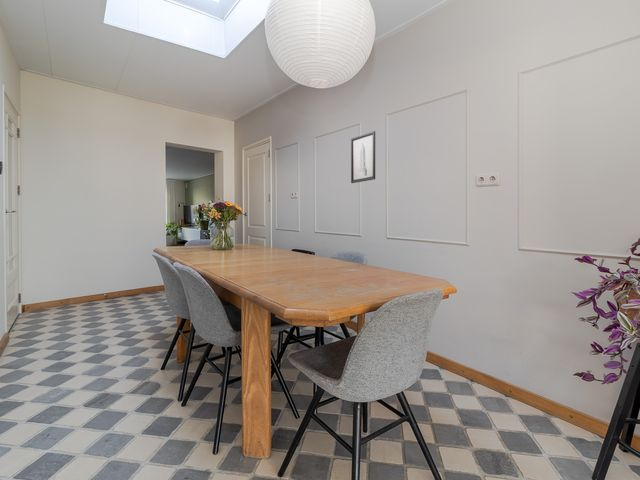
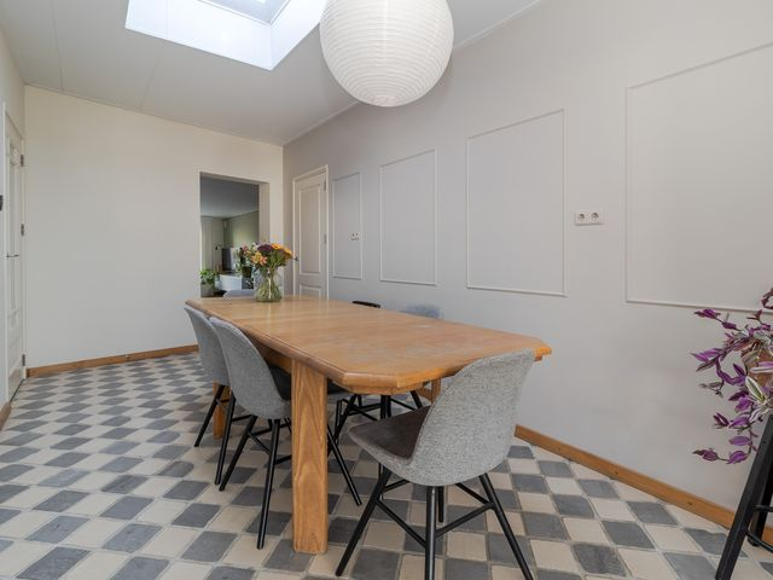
- wall art (362, 158)
